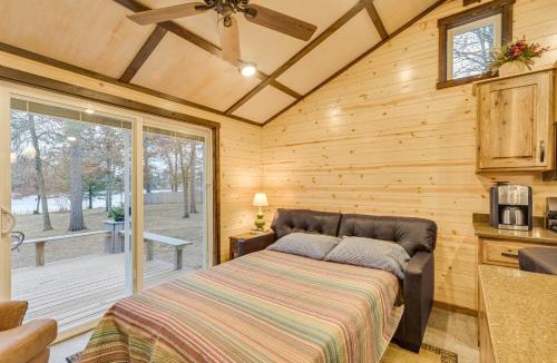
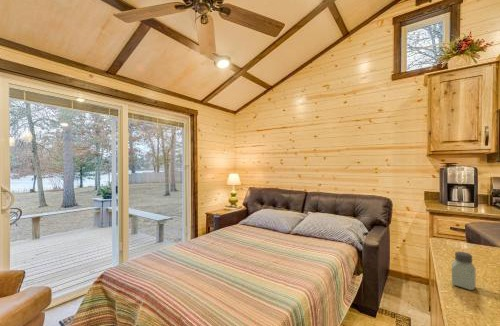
+ saltshaker (463, 269)
